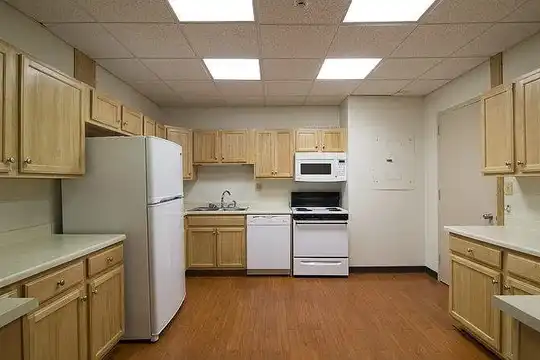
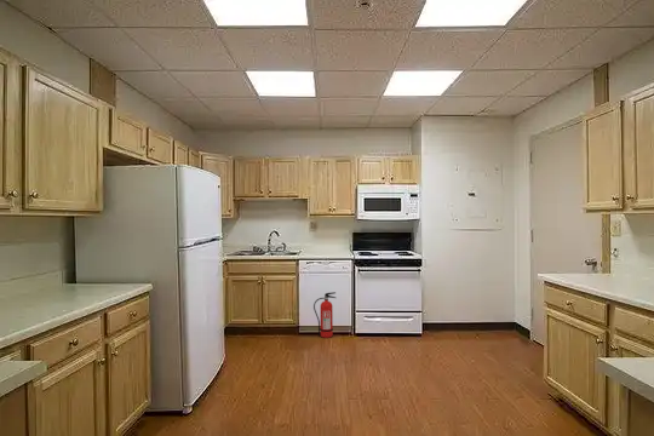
+ fire extinguisher (325, 314)
